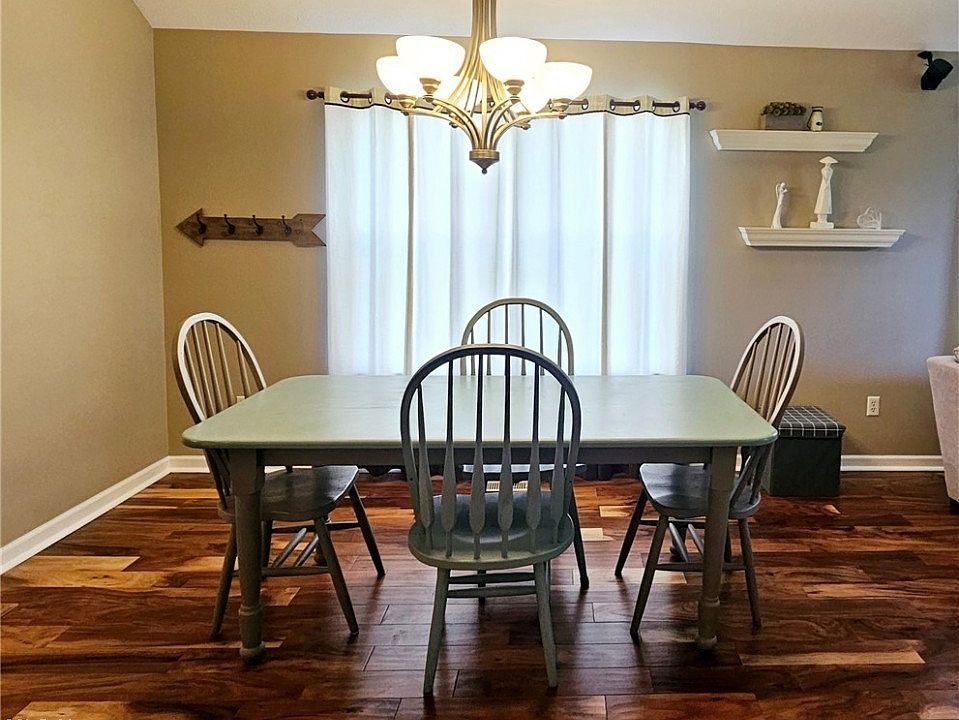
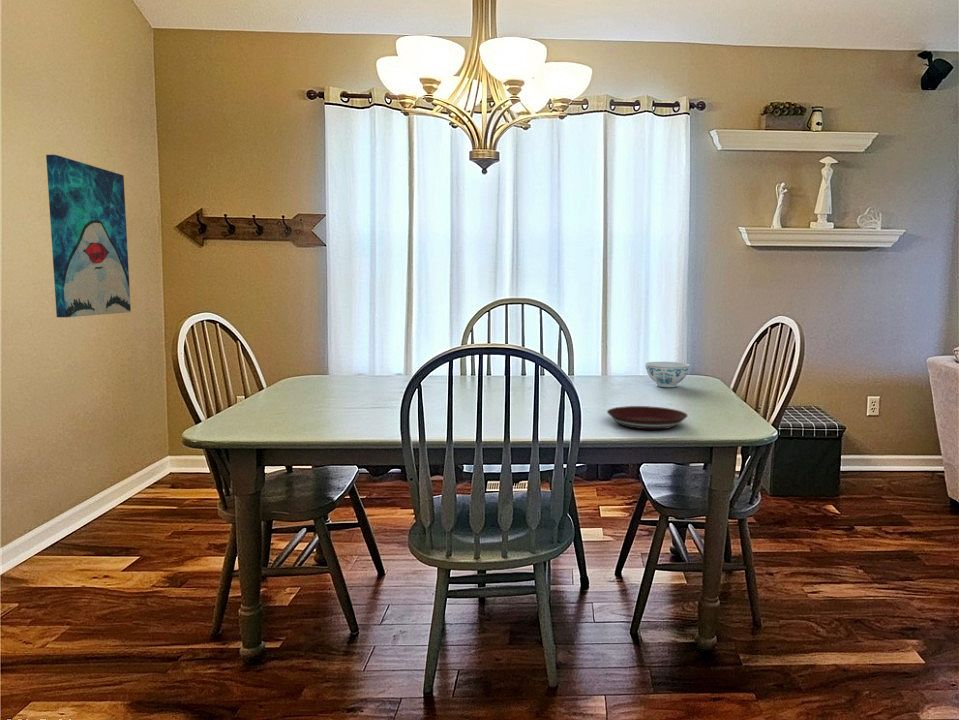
+ plate (646, 418)
+ wall art (92, 241)
+ chinaware (666, 374)
